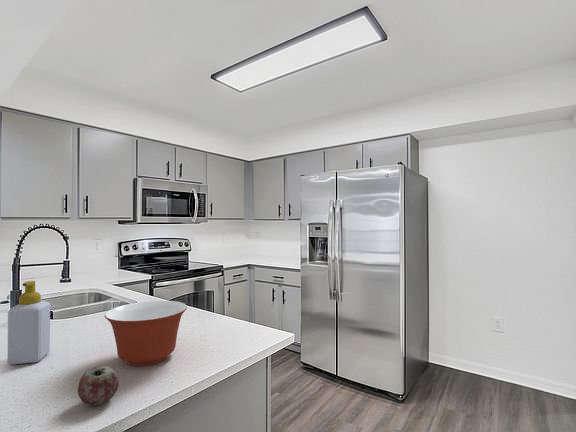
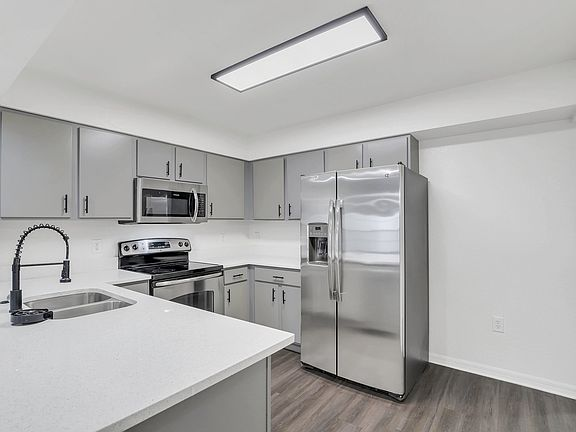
- soap bottle (29, 320)
- apple (98, 385)
- mixing bowl (147, 333)
